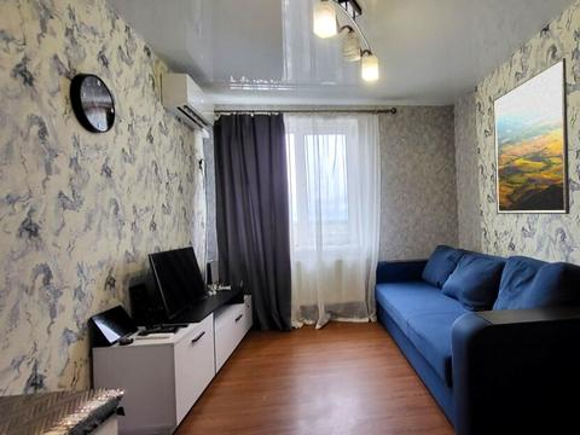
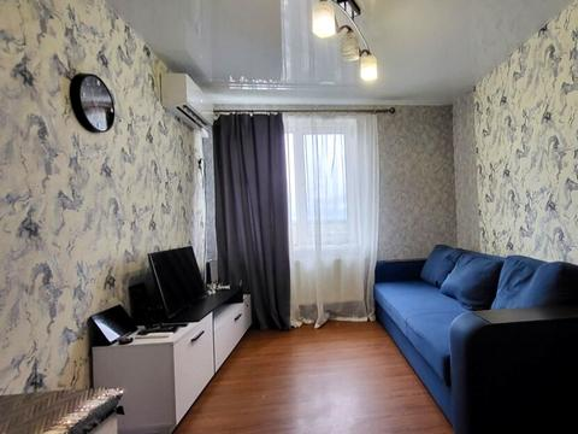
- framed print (526, 147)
